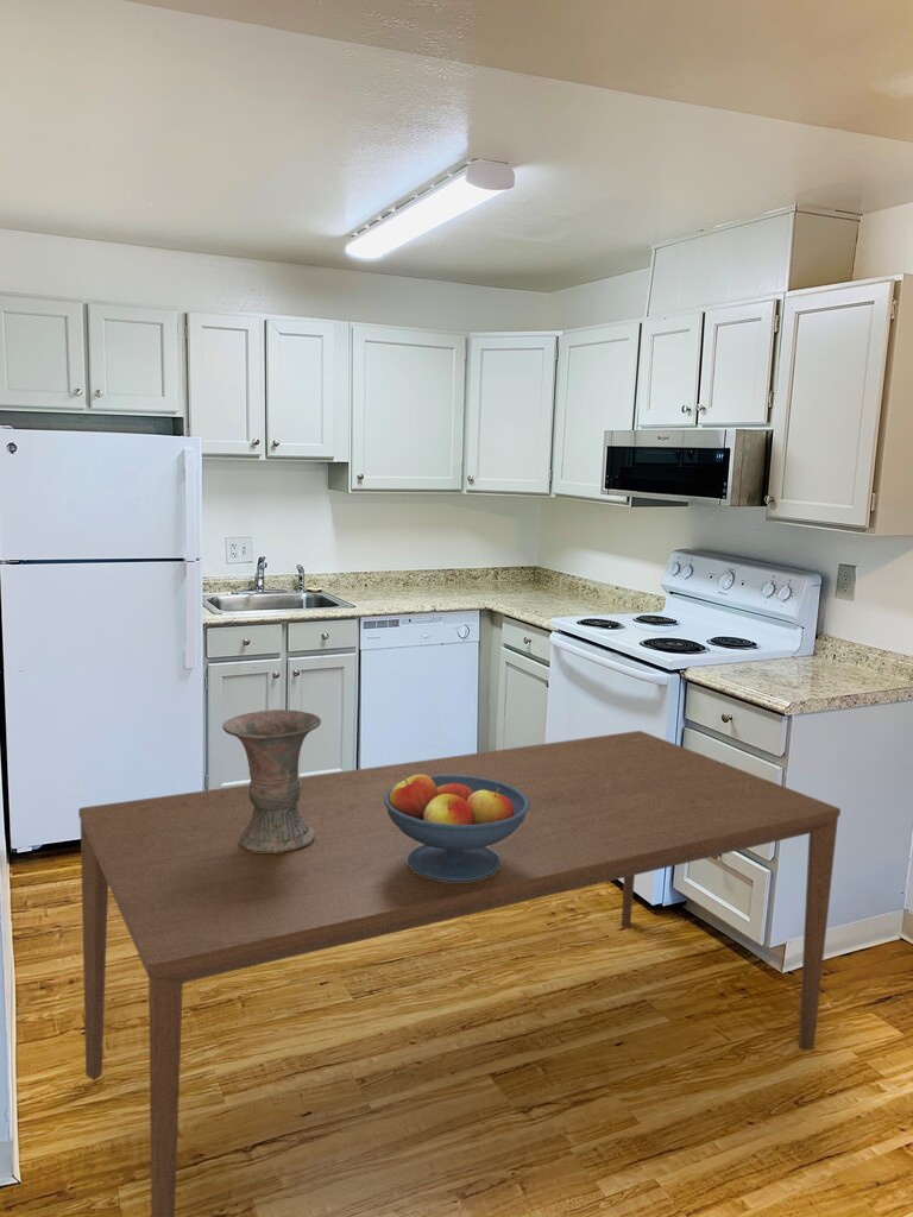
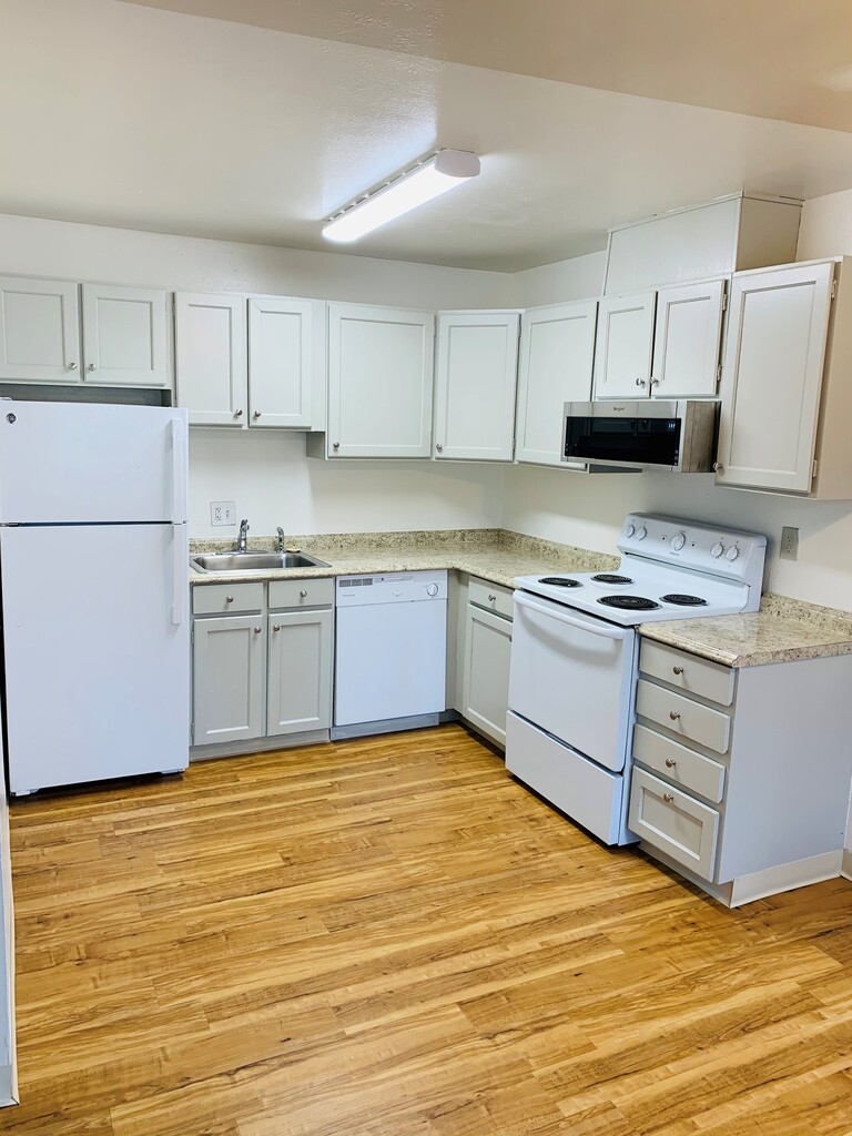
- dining table (464, 915)
- fruit bowl (455, 818)
- vase (271, 777)
